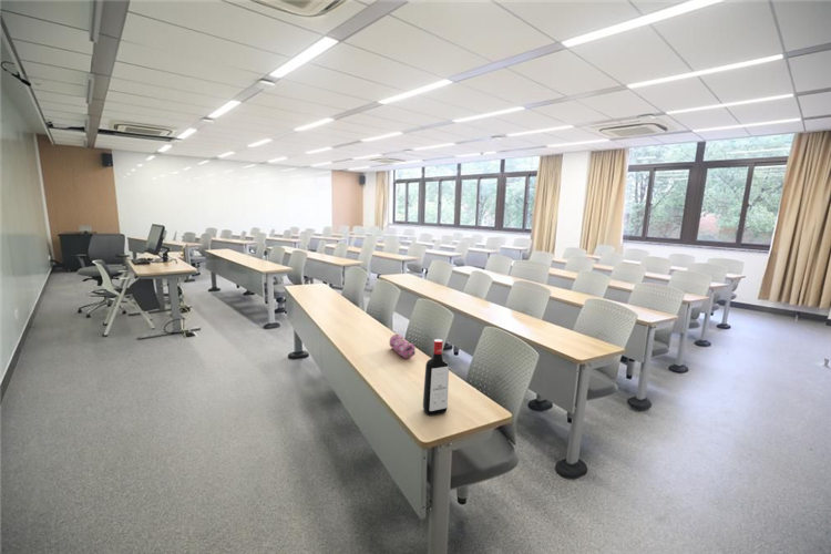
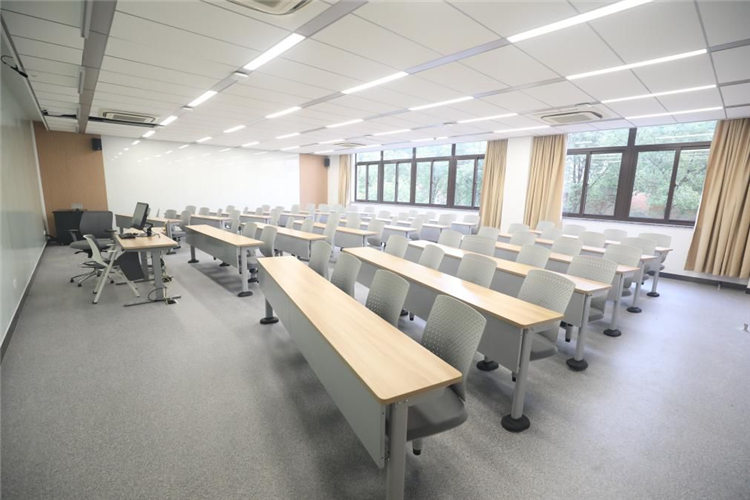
- pencil case (401, 346)
- liquor bottle (437, 376)
